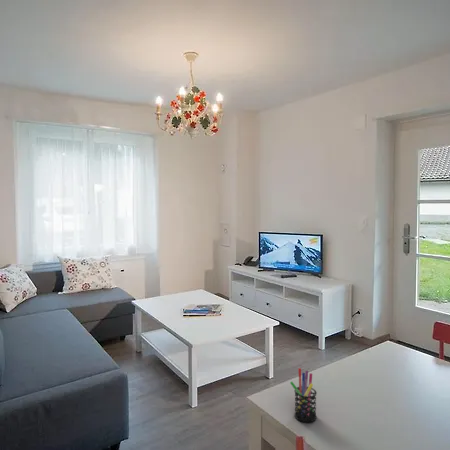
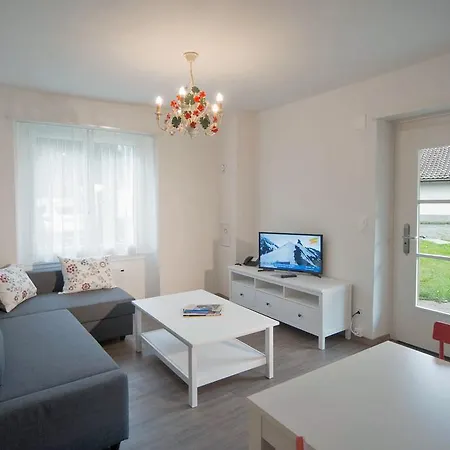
- pen holder (302, 394)
